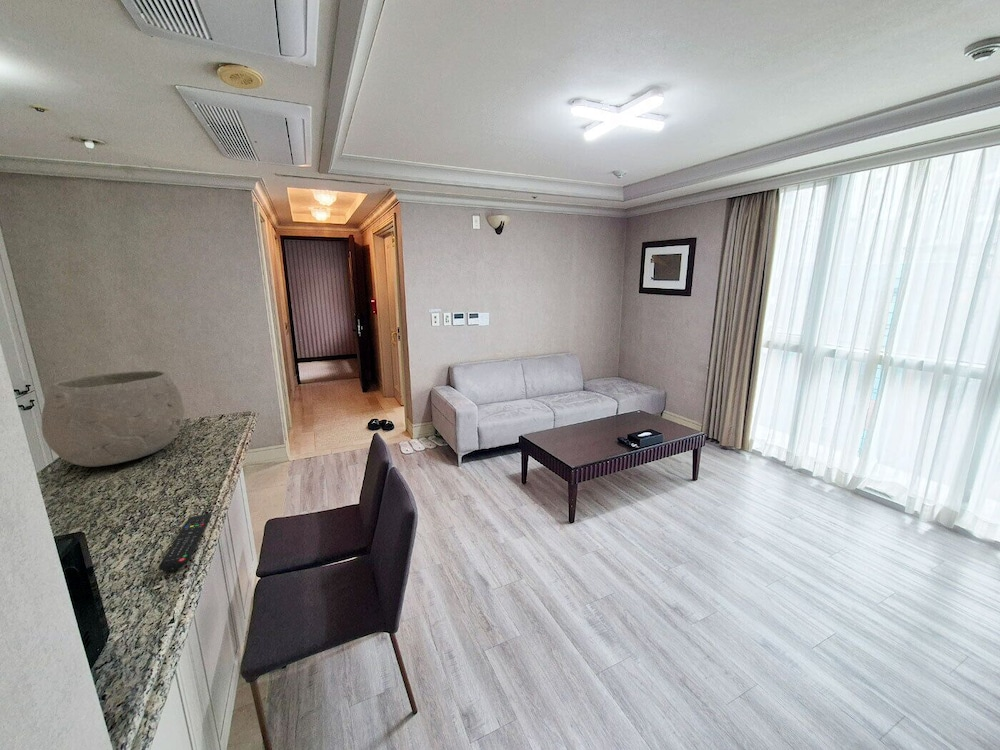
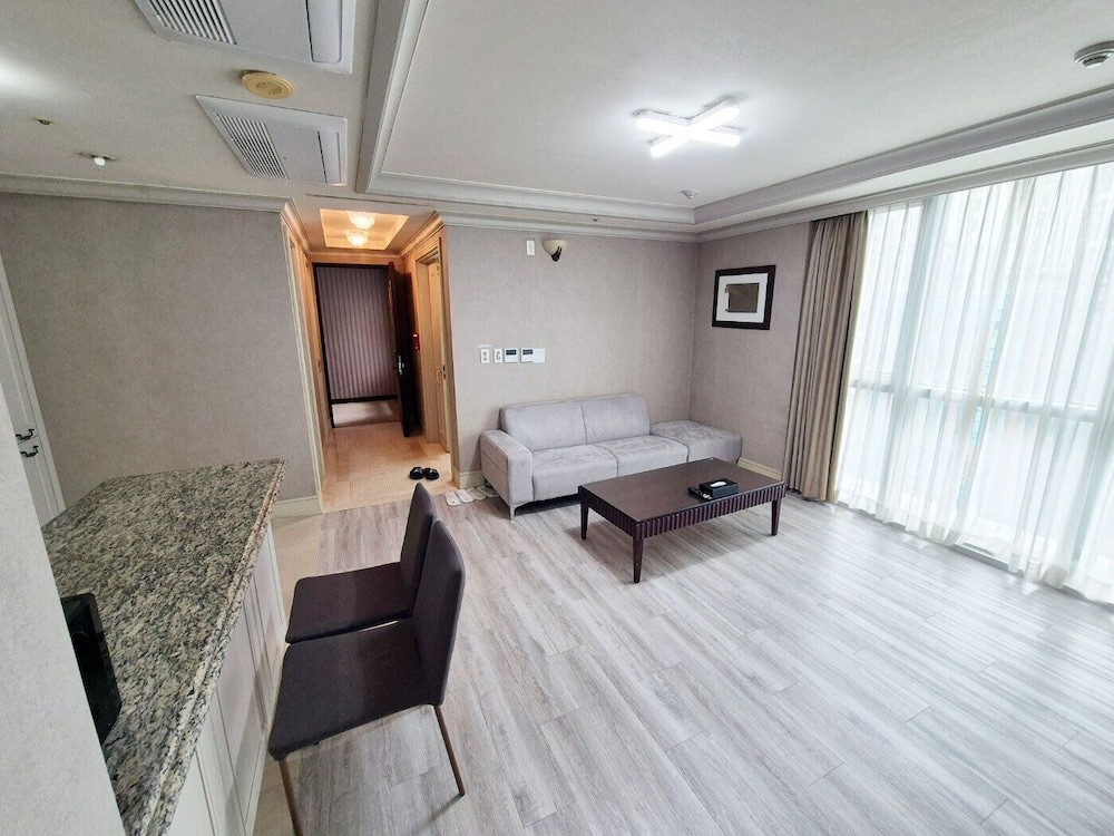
- remote control (187, 540)
- ceramic pot (118, 417)
